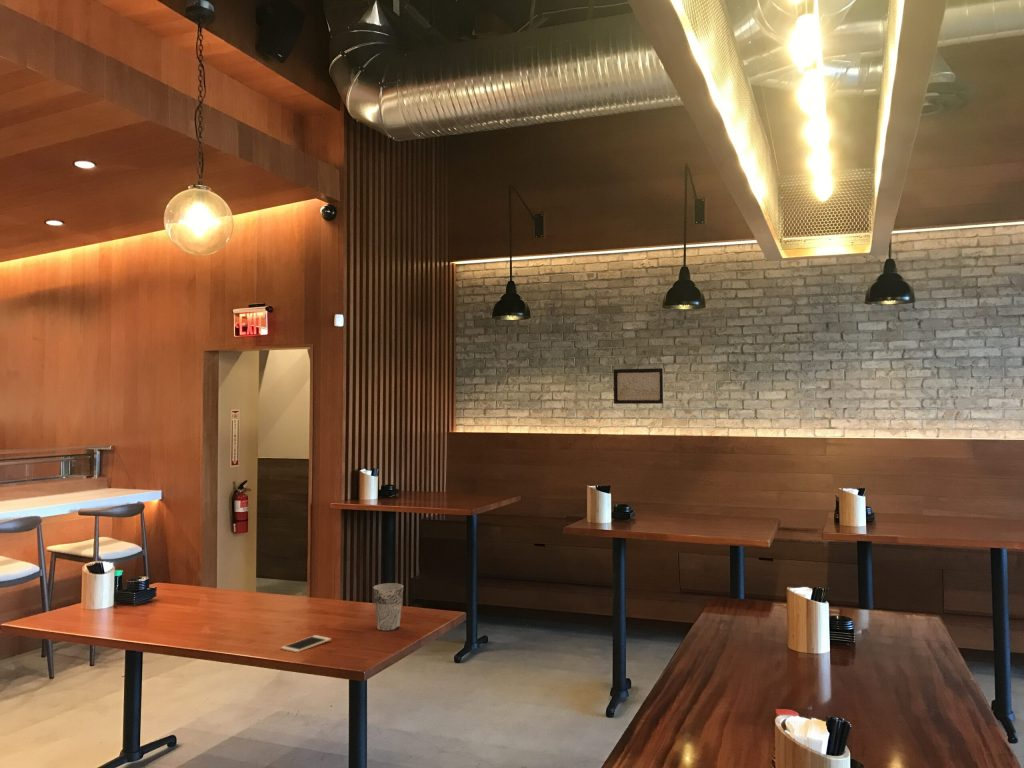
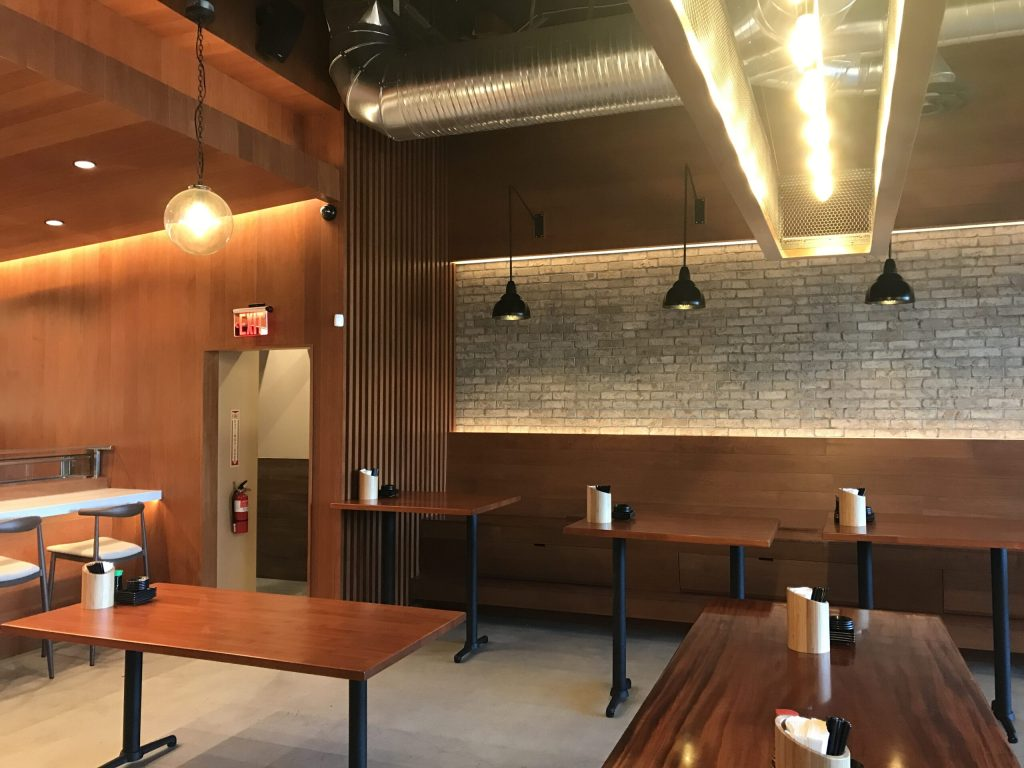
- cell phone (306, 643)
- wall art (638, 386)
- cup (388, 607)
